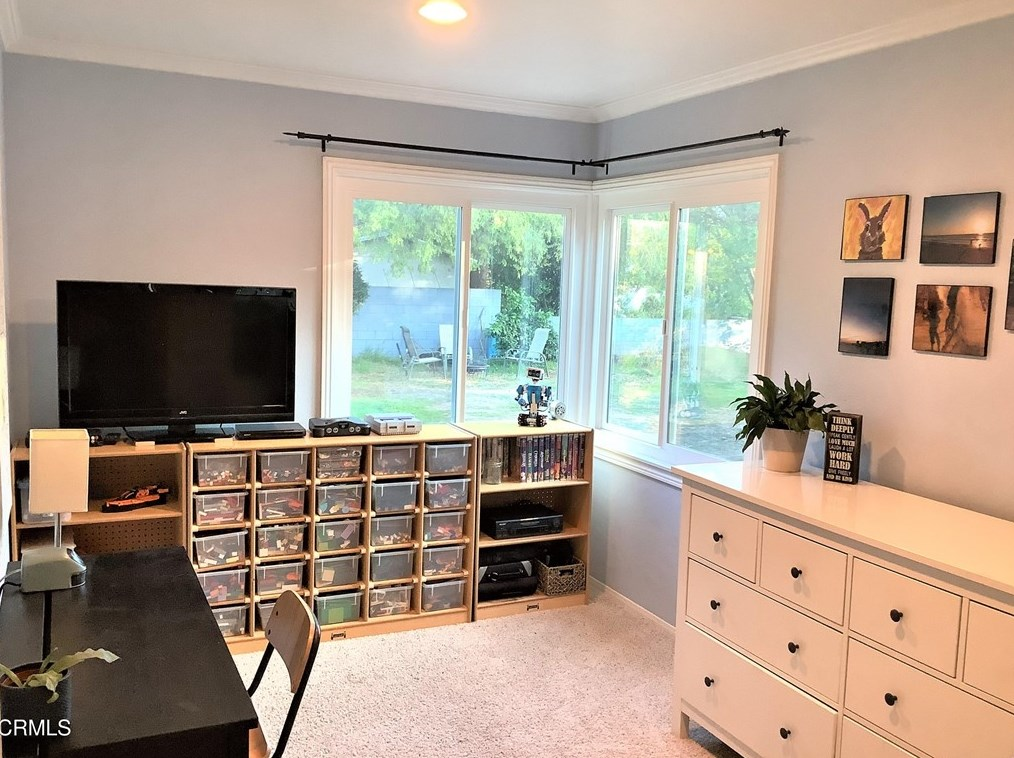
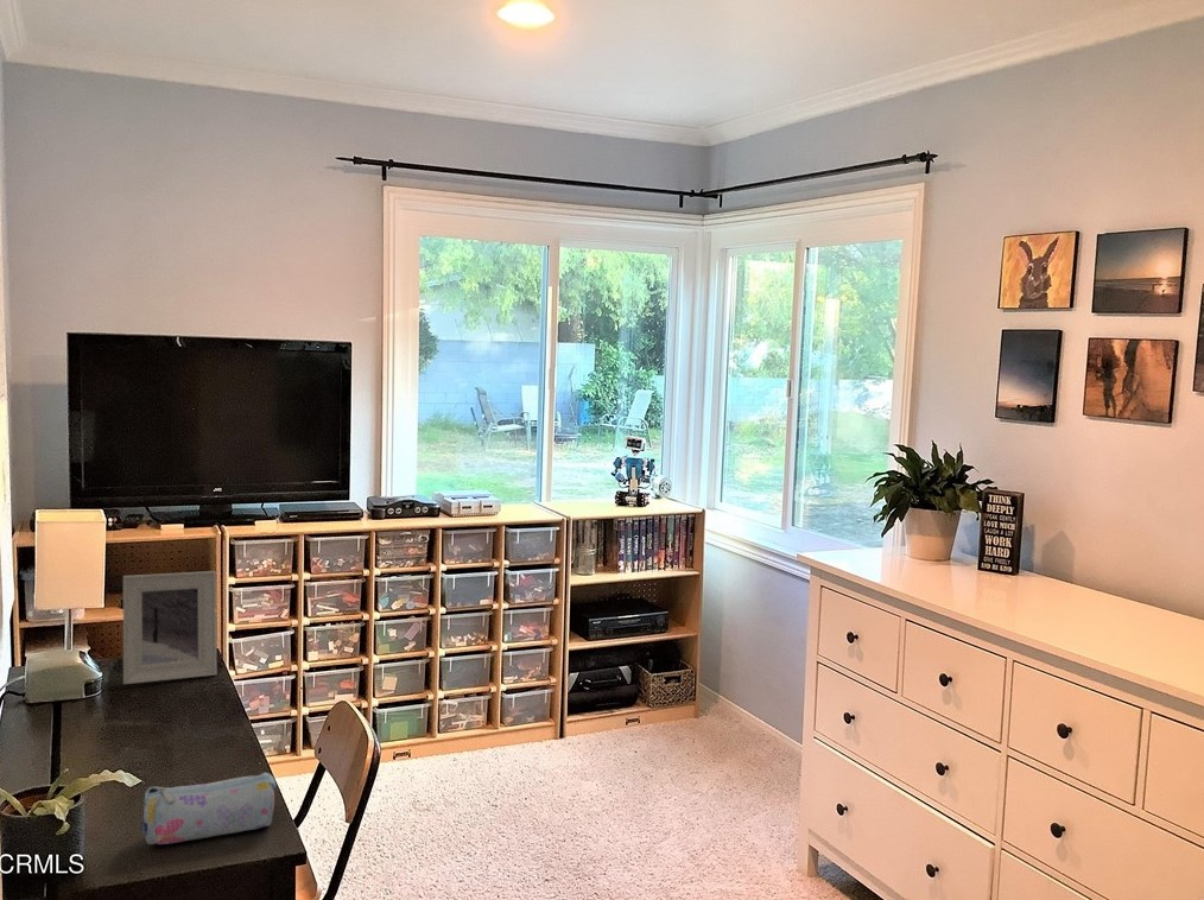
+ pencil case (209, 806)
+ picture frame (169, 623)
